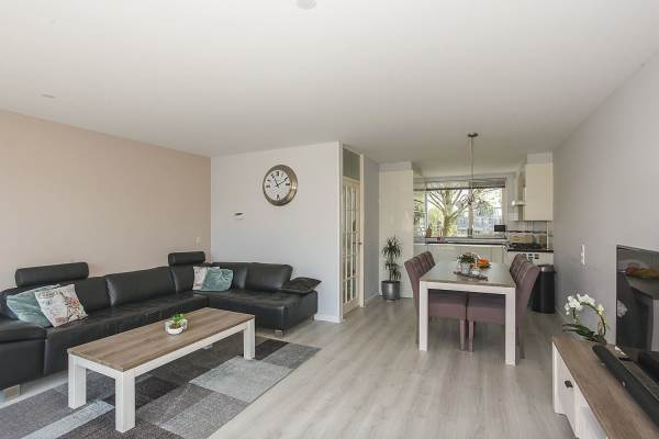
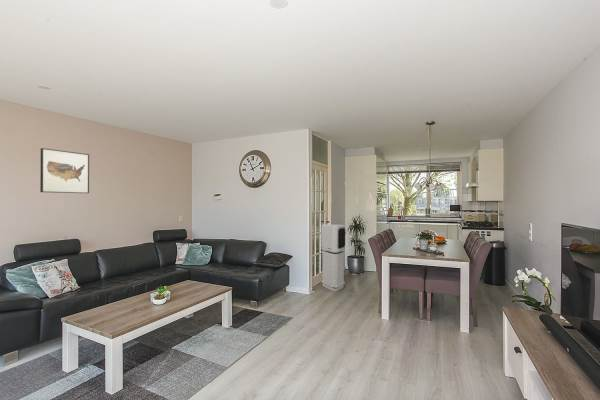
+ wall art (66, 172)
+ air purifier (331, 256)
